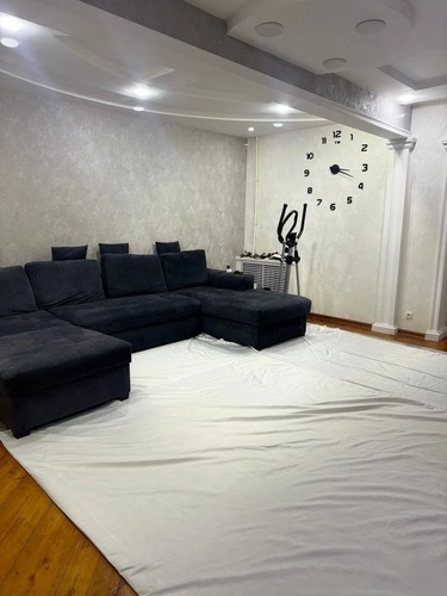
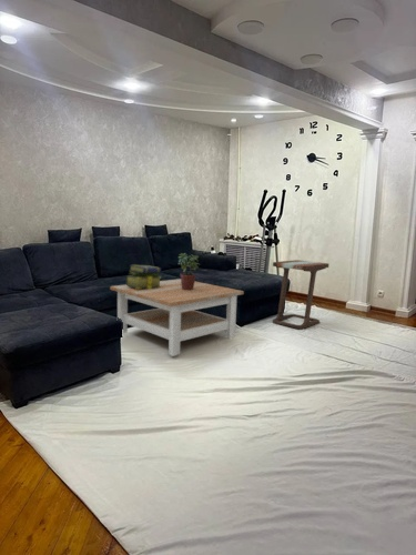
+ stack of books (143, 275)
+ side table (307, 294)
+ potted plant (185, 270)
+ coffee table (176, 312)
